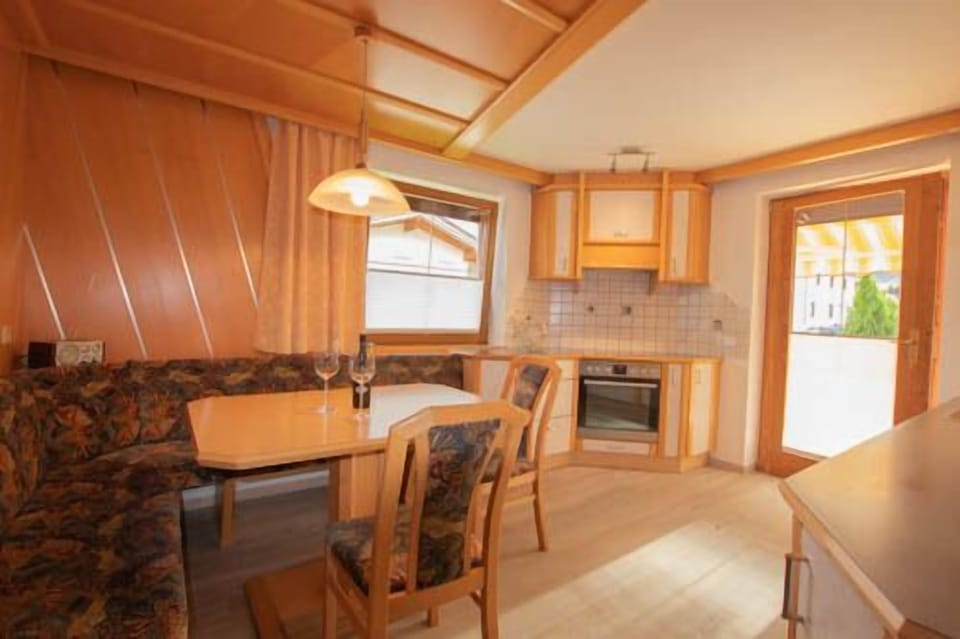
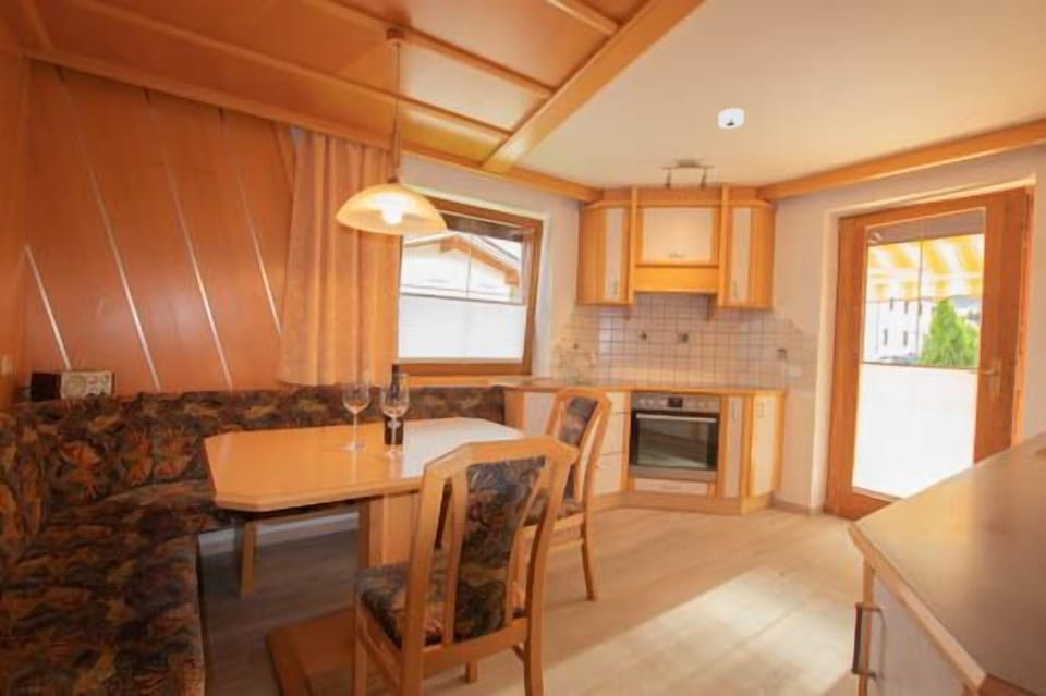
+ smoke detector (731, 119)
